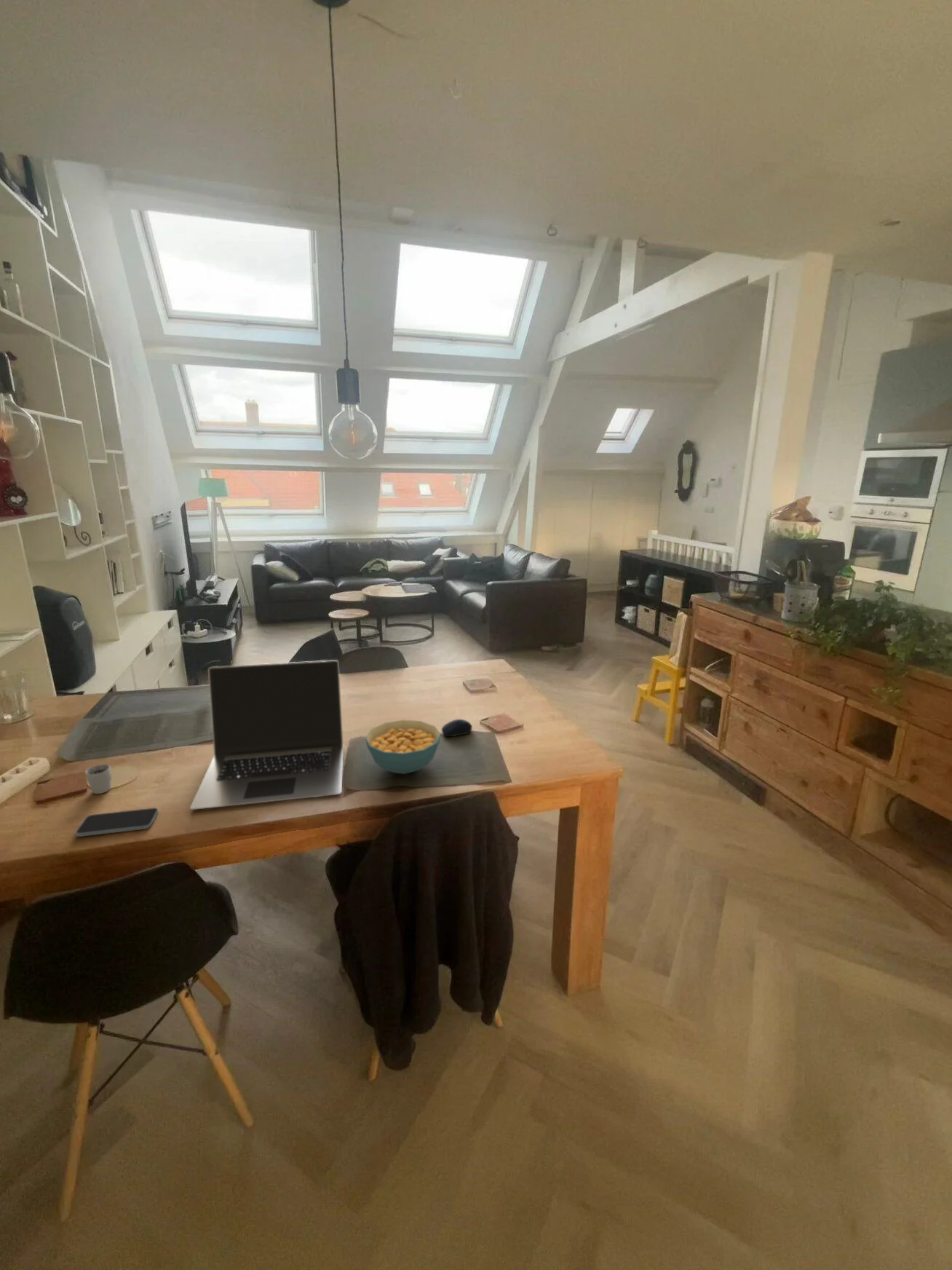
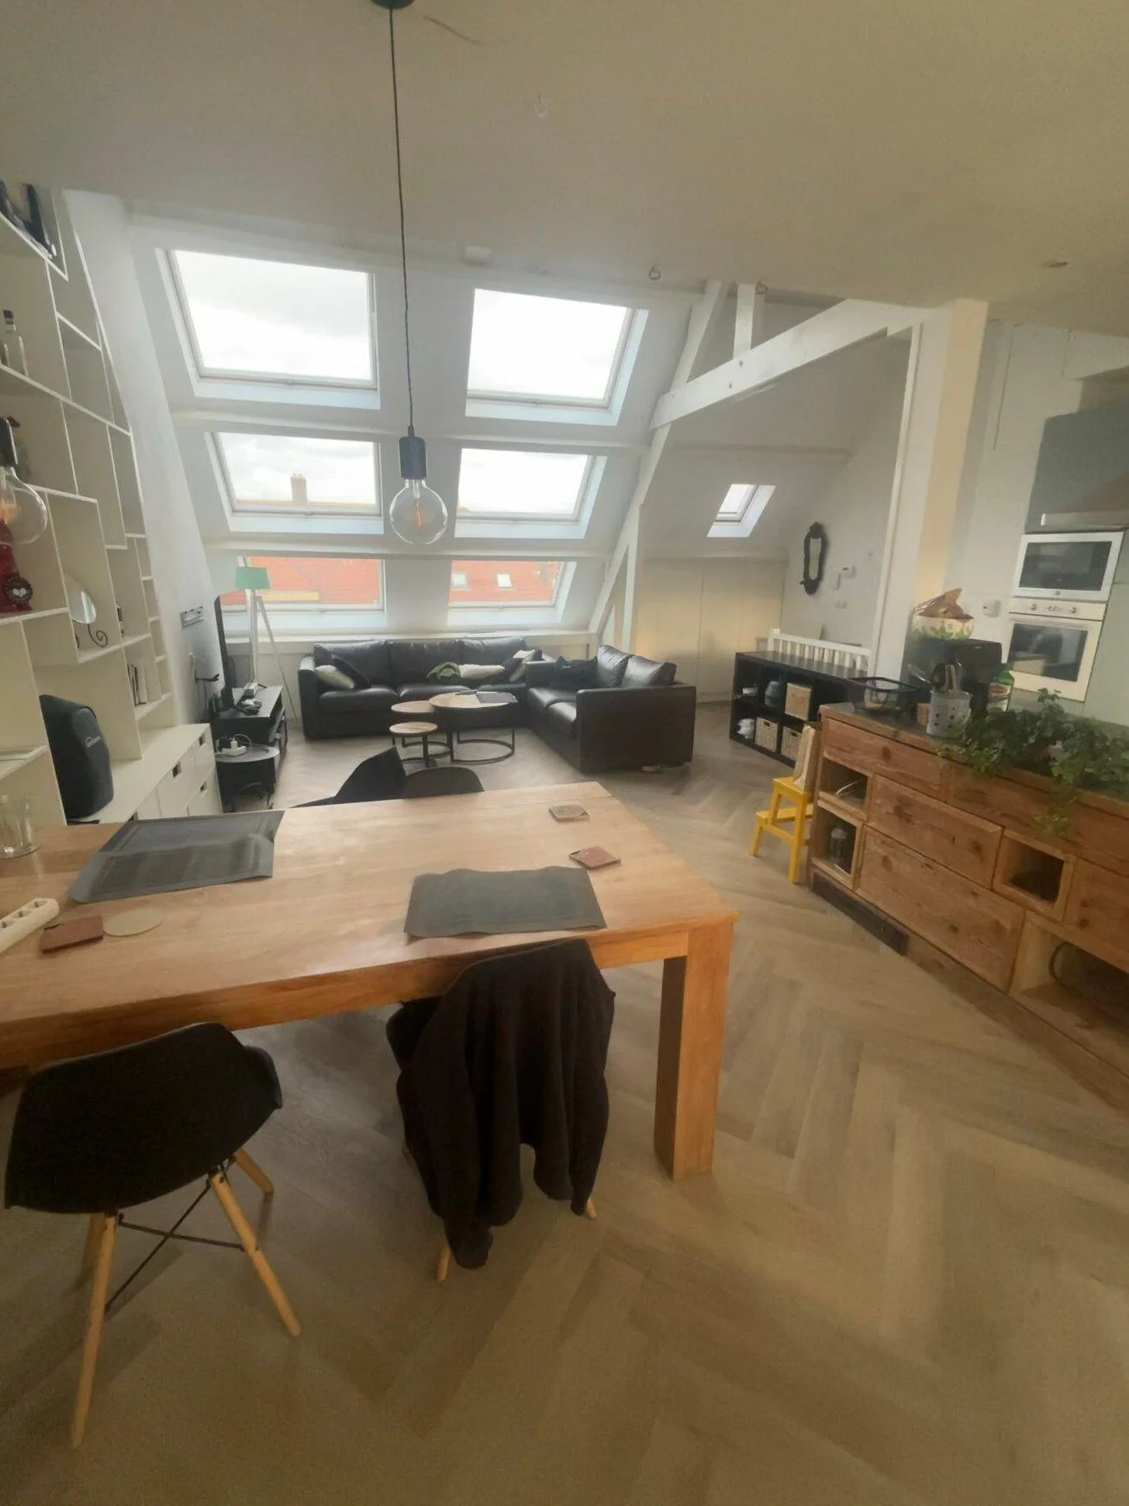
- cereal bowl (403, 752)
- laptop (271, 727)
- computer mouse (456, 725)
- smartphone (118, 821)
- cup (99, 770)
